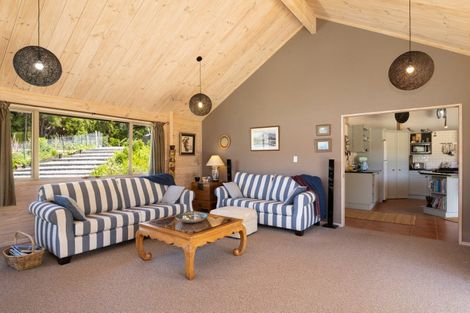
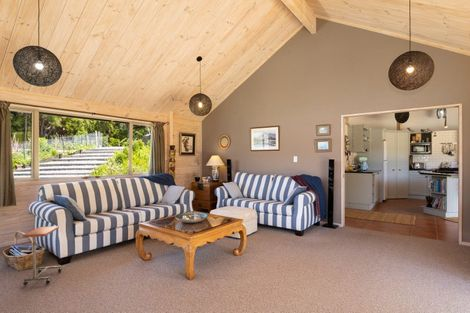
+ side table (35, 254)
